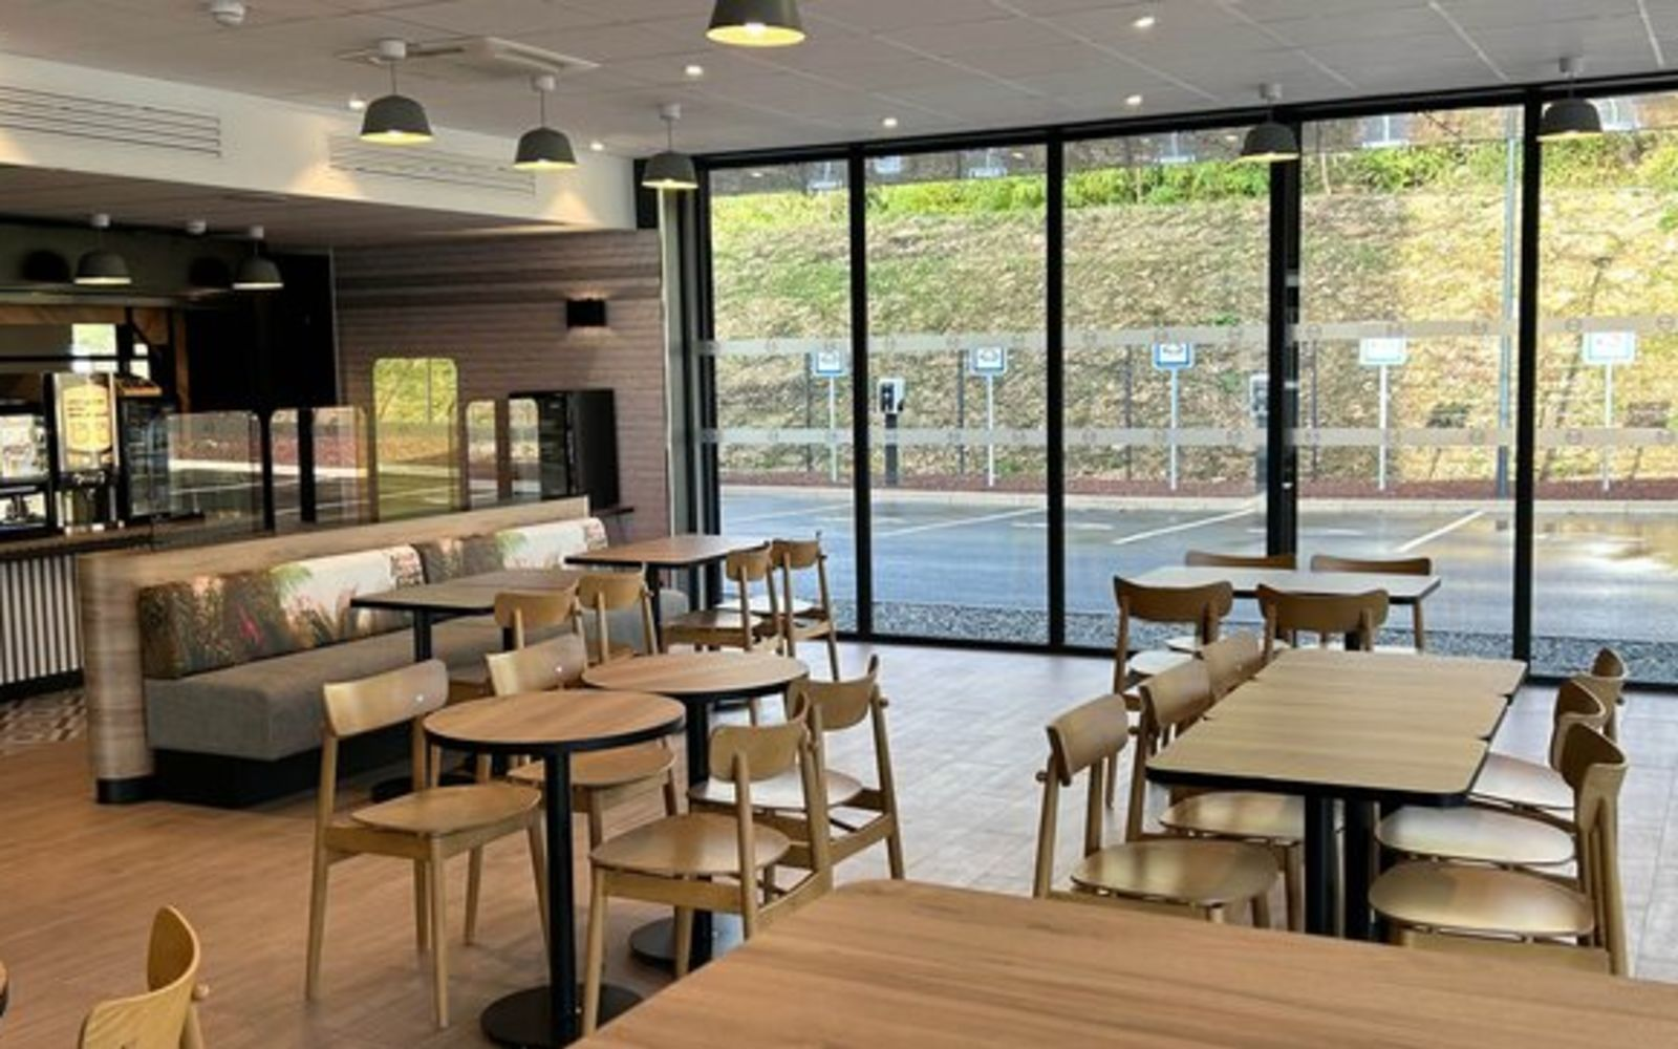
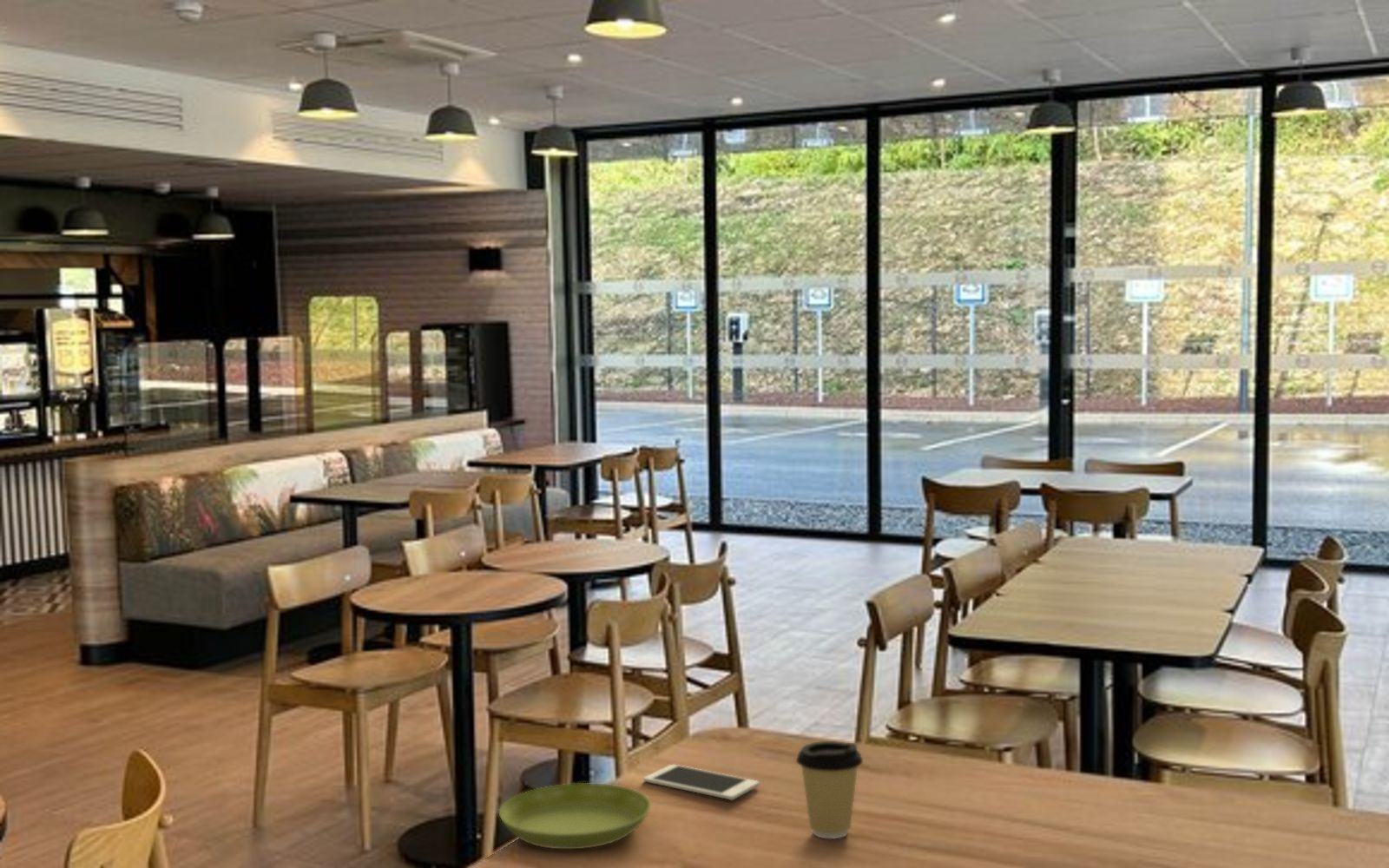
+ cell phone (701, 781)
+ saucer (576, 818)
+ coffee cup (829, 789)
